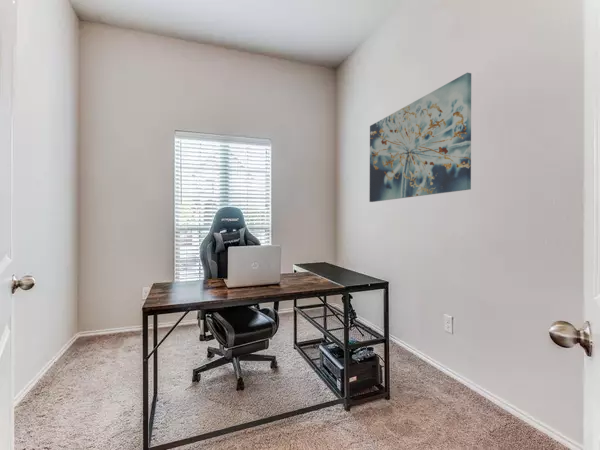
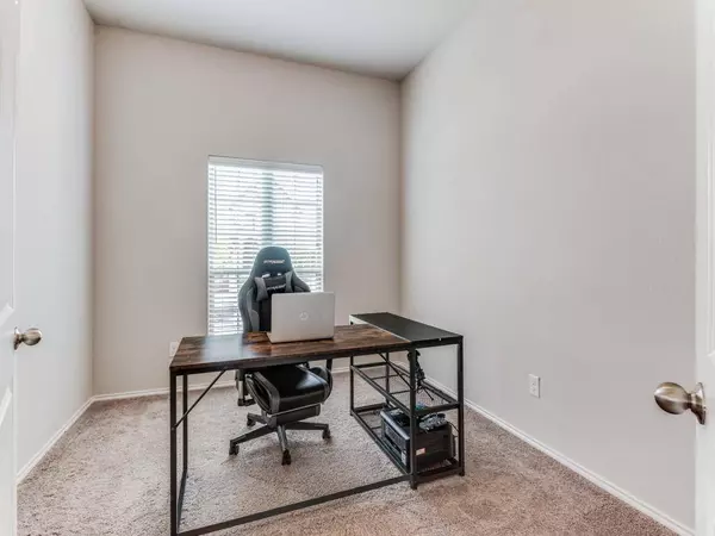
- wall art (409, 151)
